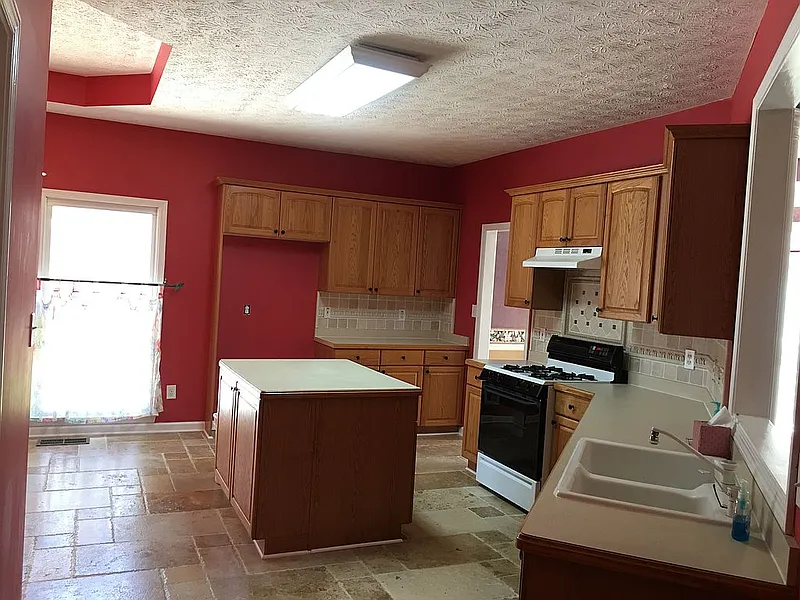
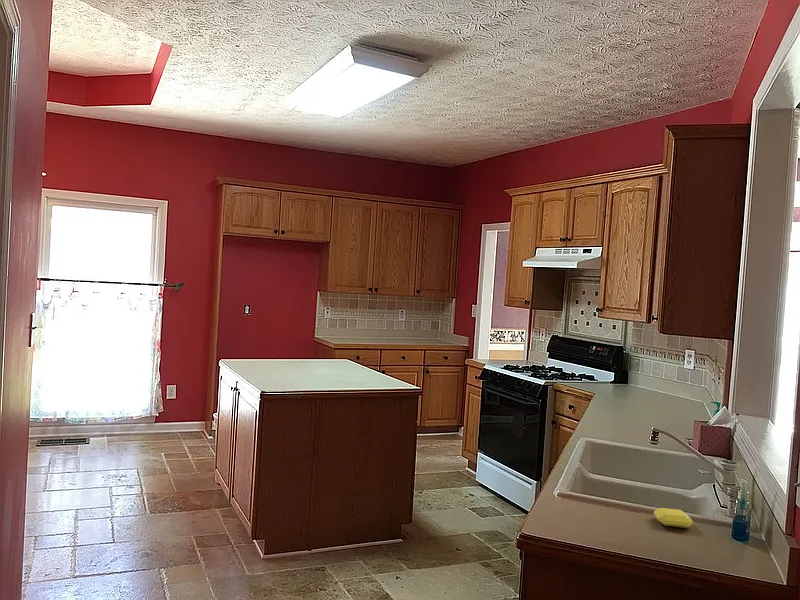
+ soap bar (673, 517)
